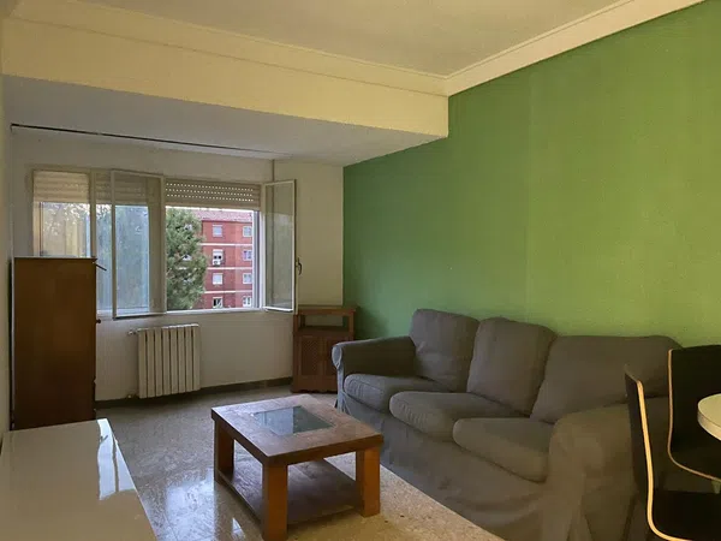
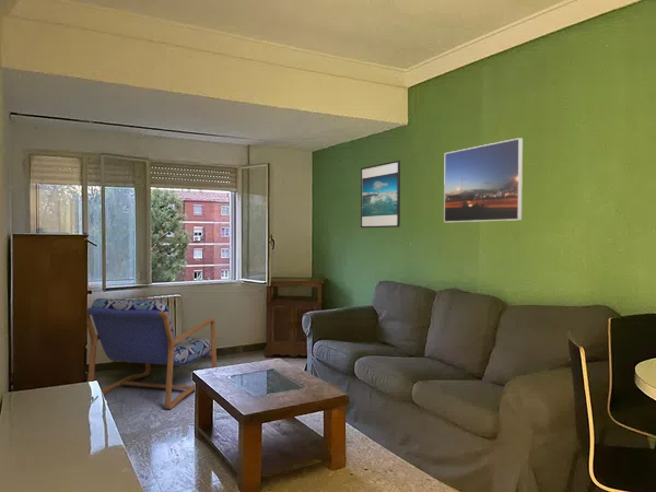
+ armchair (155, 342)
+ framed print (480, 184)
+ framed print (379, 196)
